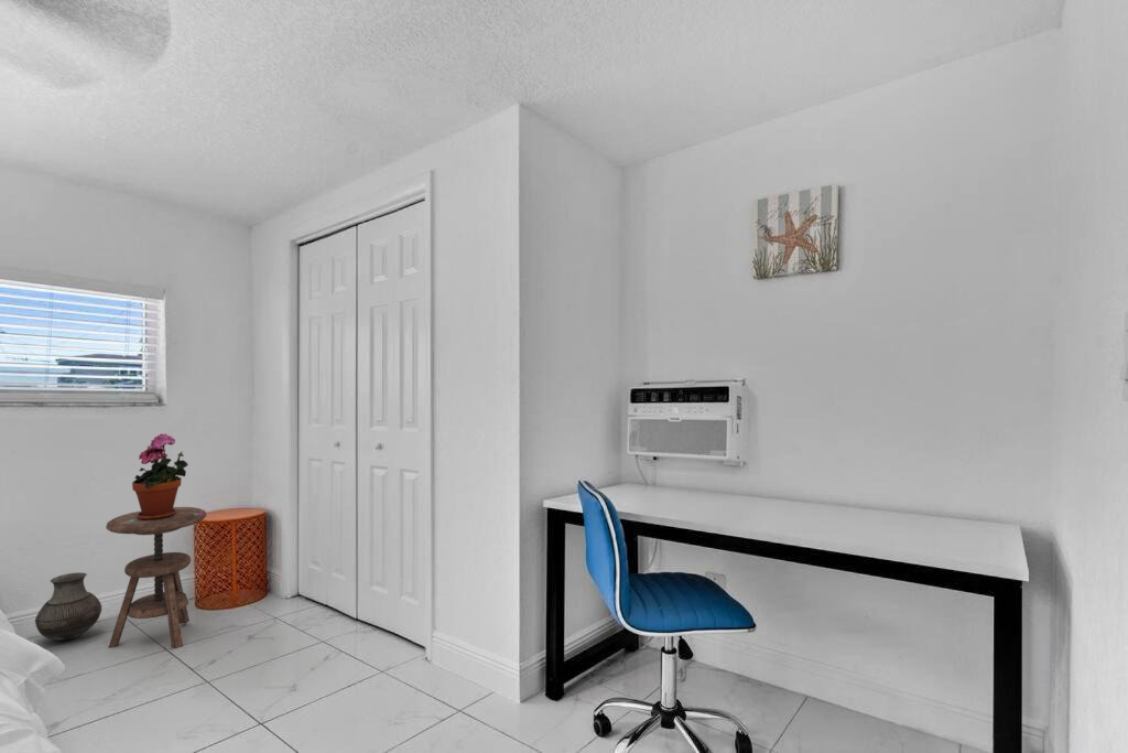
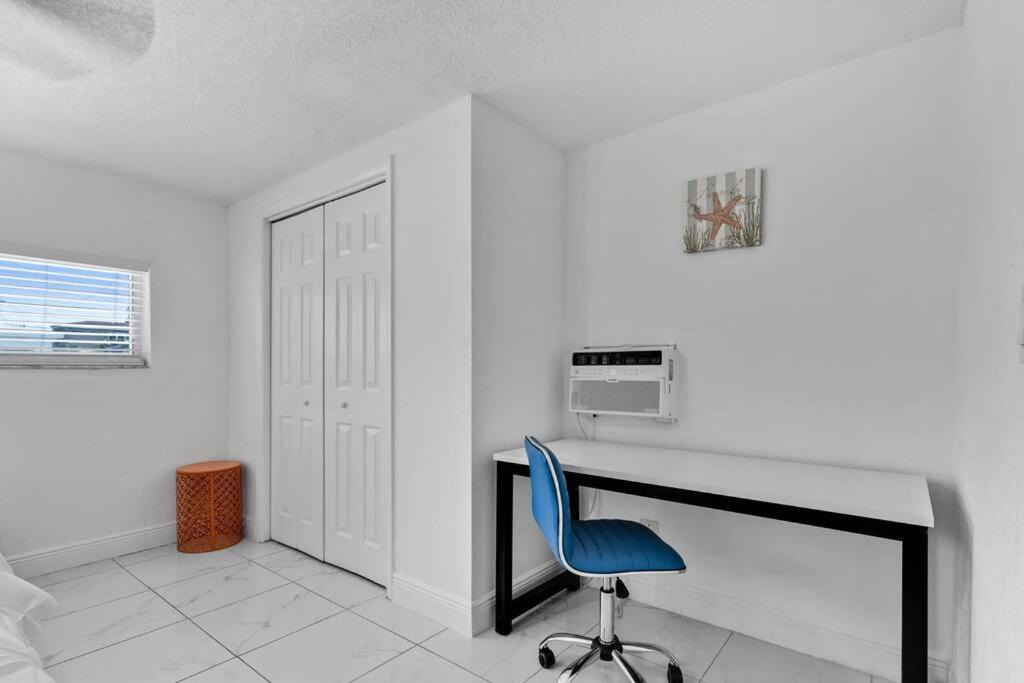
- side table (159, 577)
- potted plant (159, 474)
- vase (68, 606)
